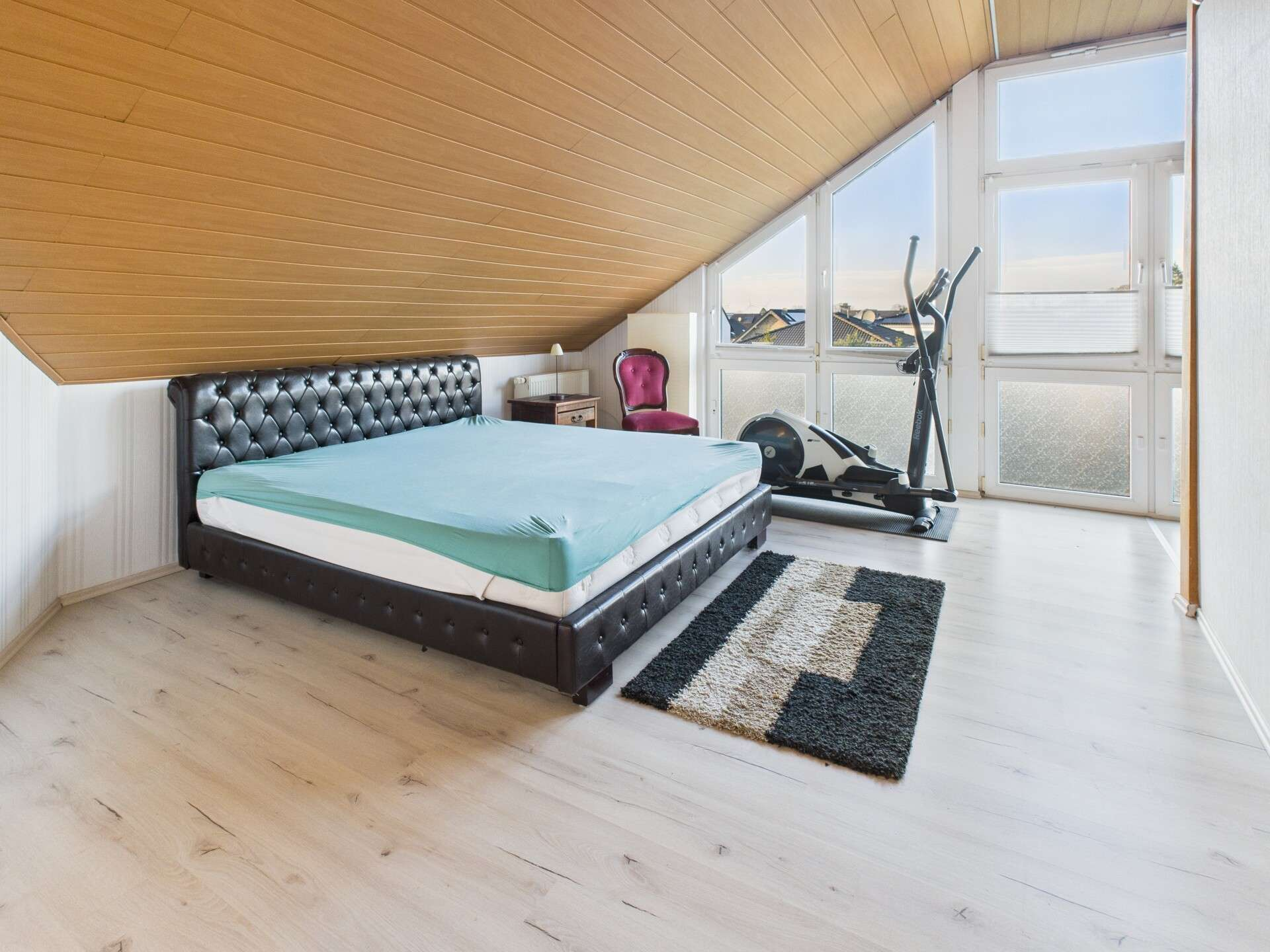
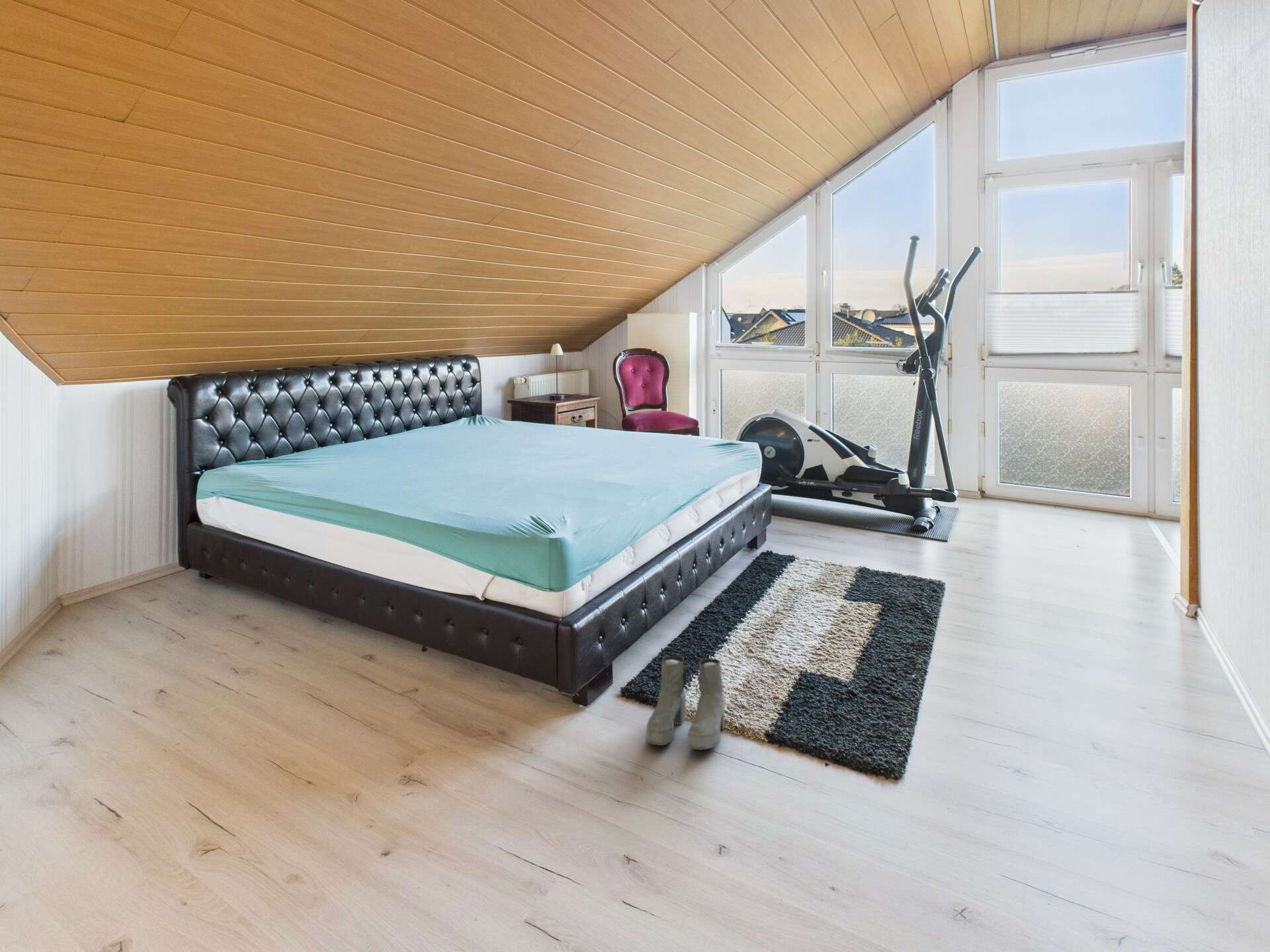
+ boots (685, 699)
